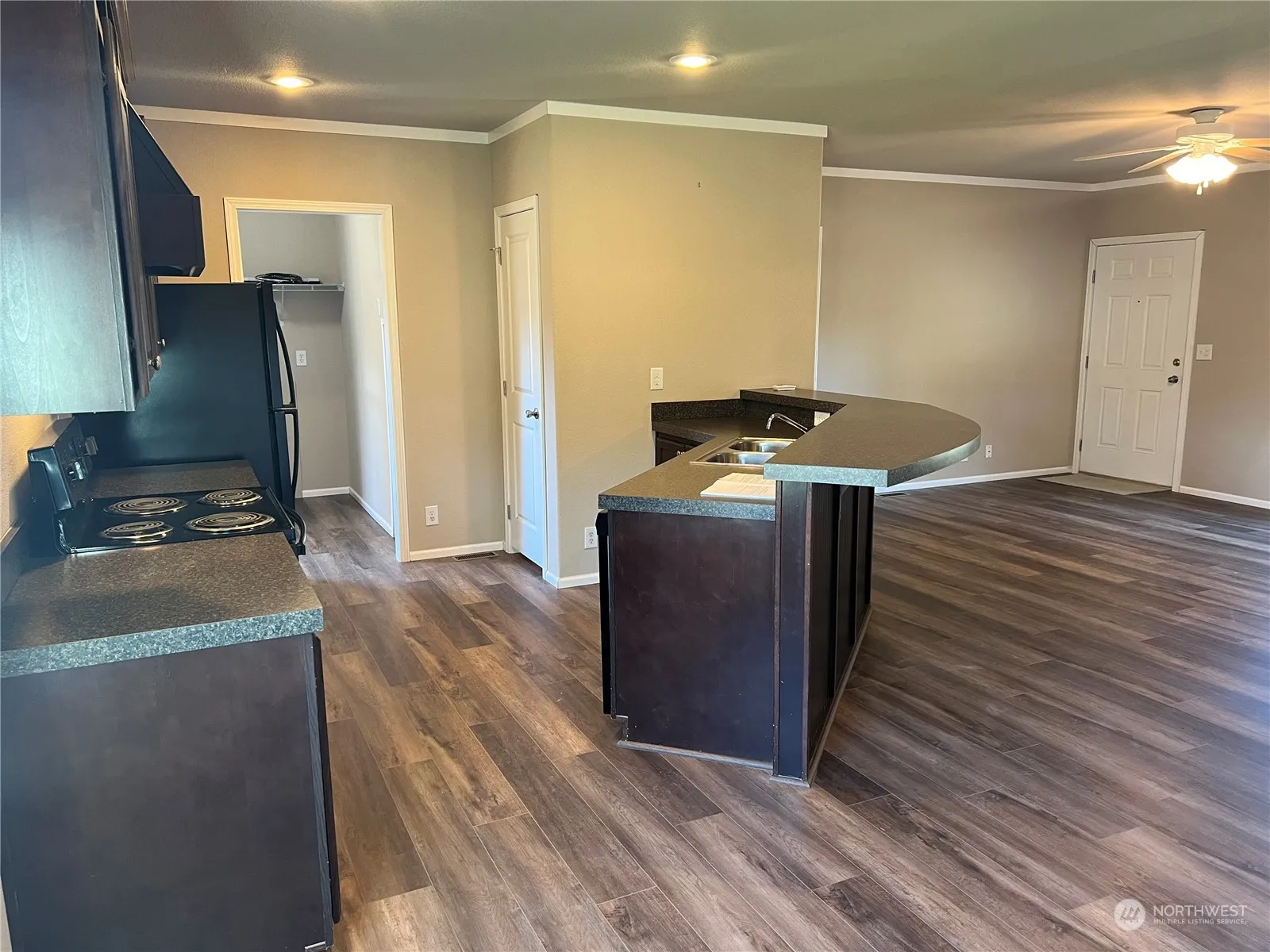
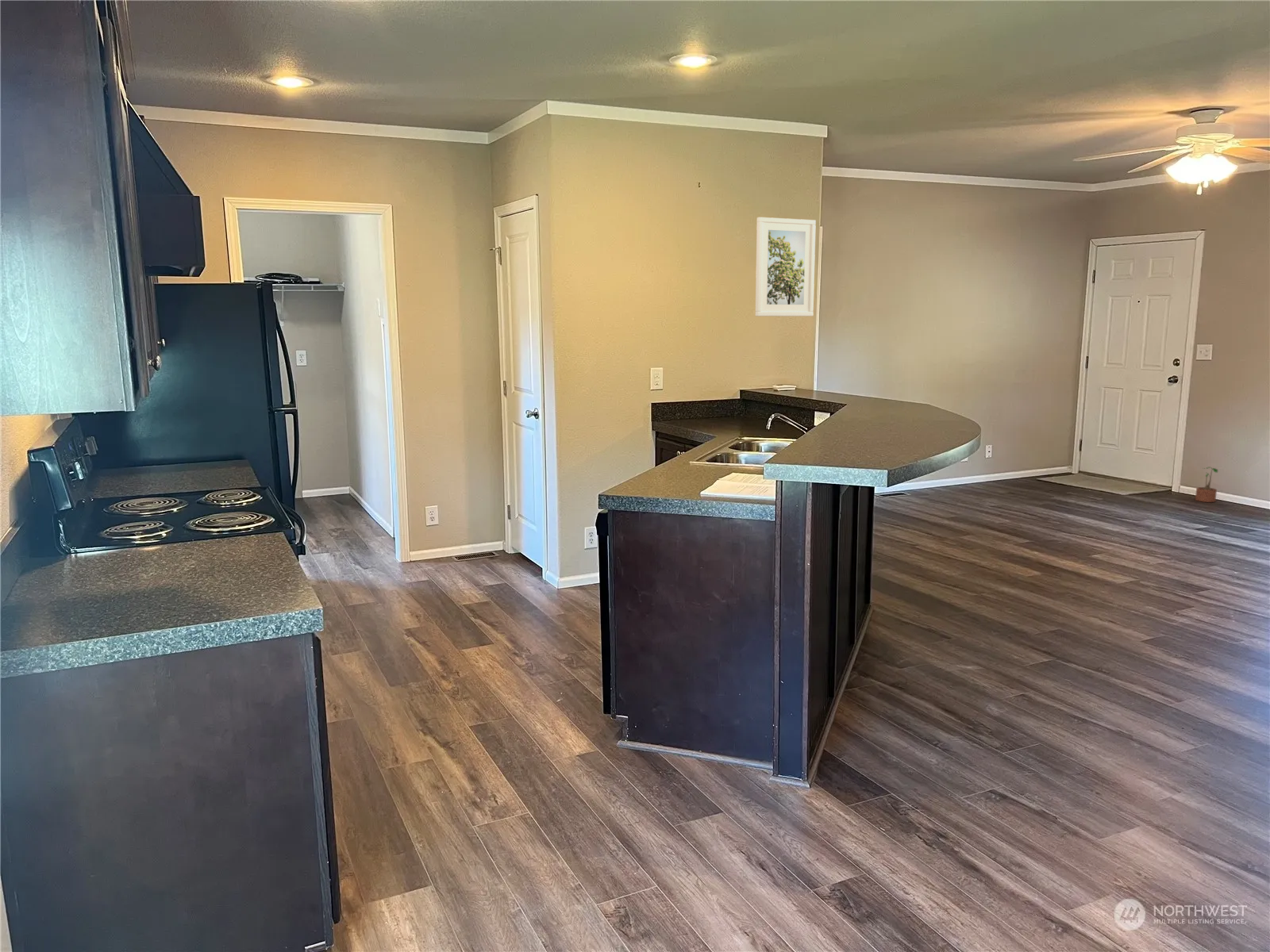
+ potted plant (1209, 484)
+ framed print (785, 267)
